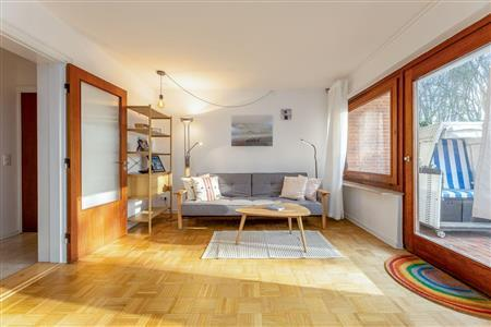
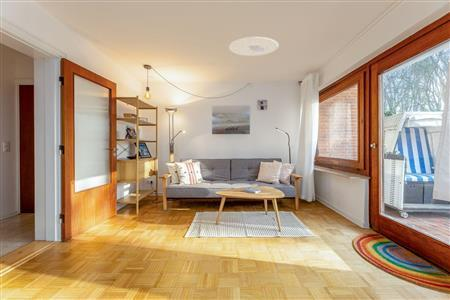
+ ceiling light (253, 44)
